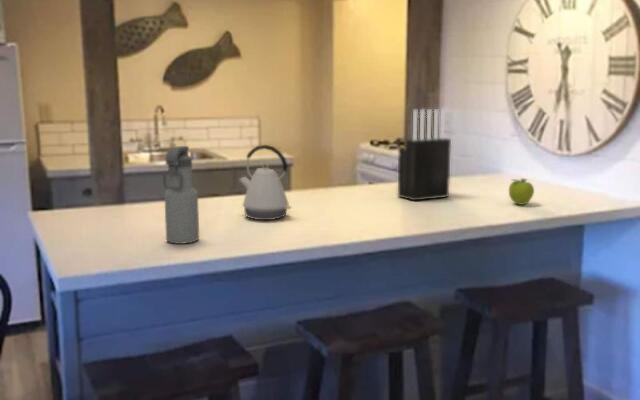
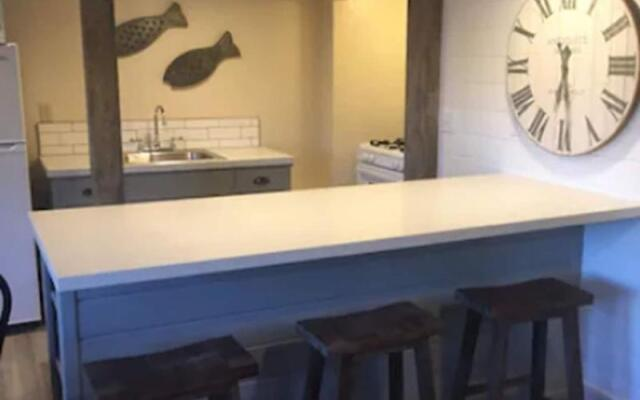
- fruit (521, 191)
- knife block (422, 153)
- kettle (264, 181)
- water bottle (180, 194)
